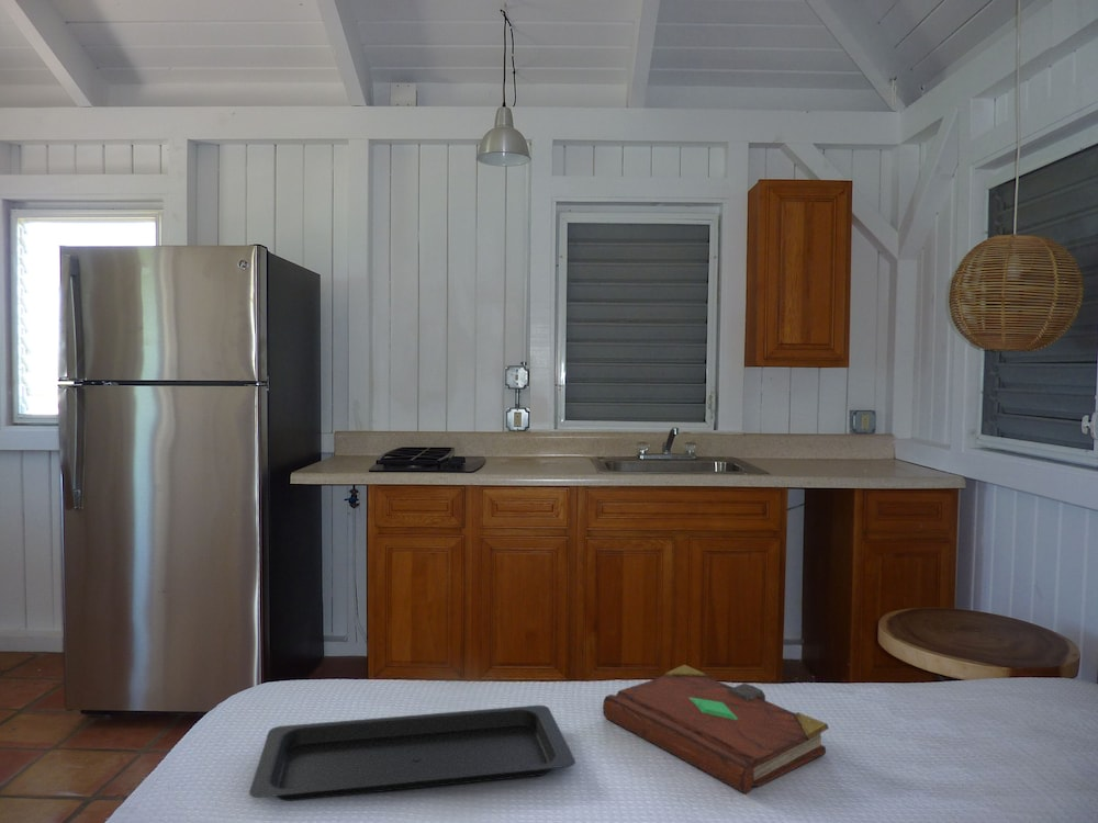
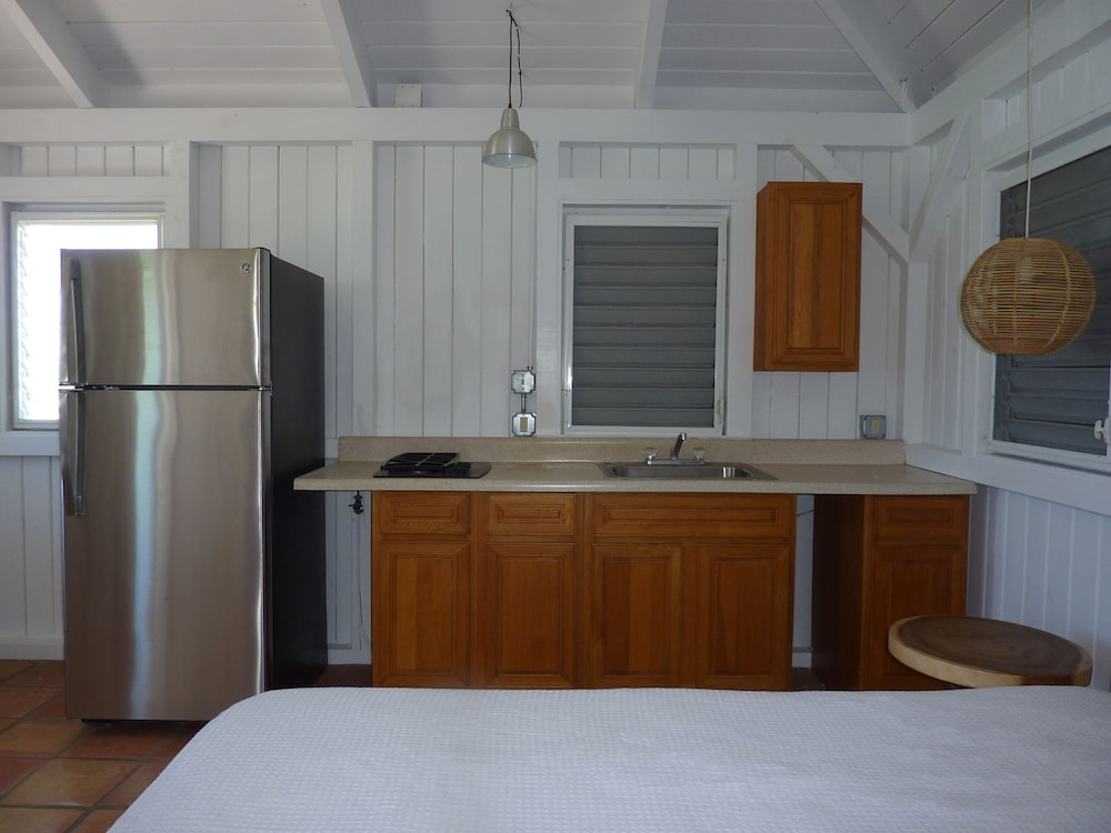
- serving tray (416, 752)
- book (708, 719)
